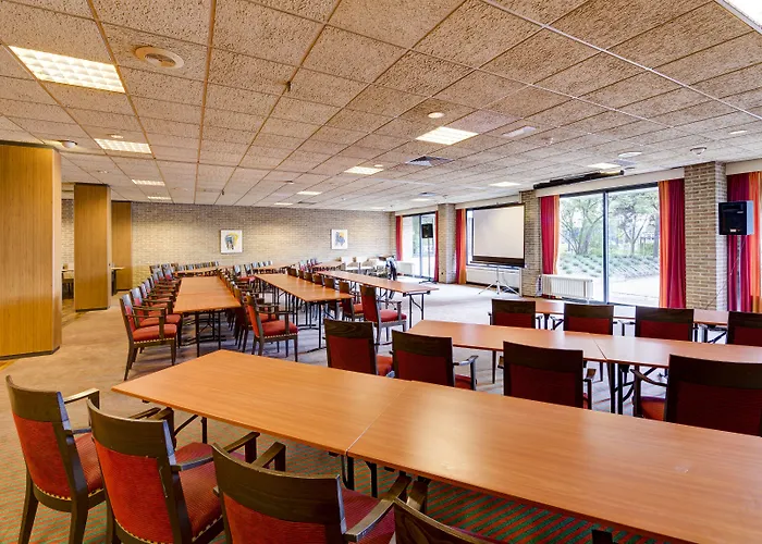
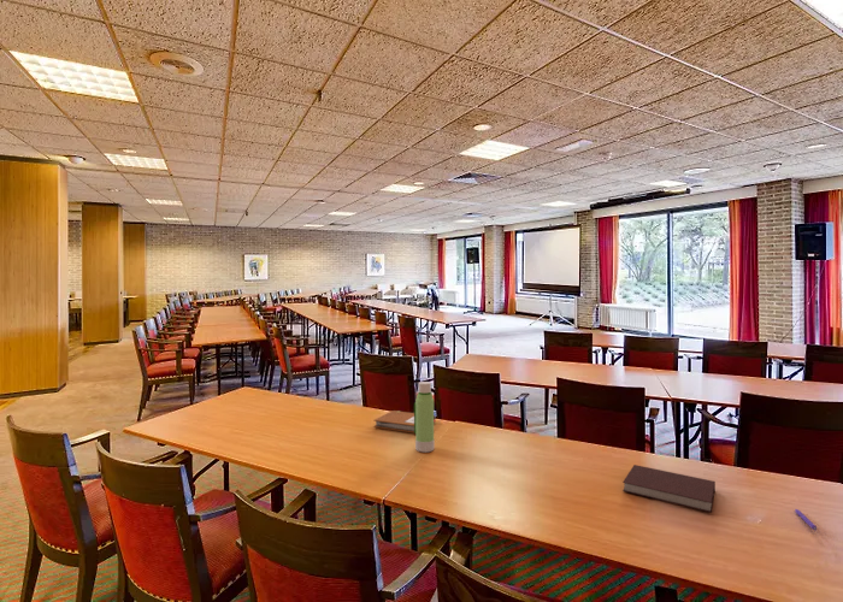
+ notebook (406, 420)
+ notebook (668, 485)
+ pen (804, 518)
+ water bottle (424, 415)
